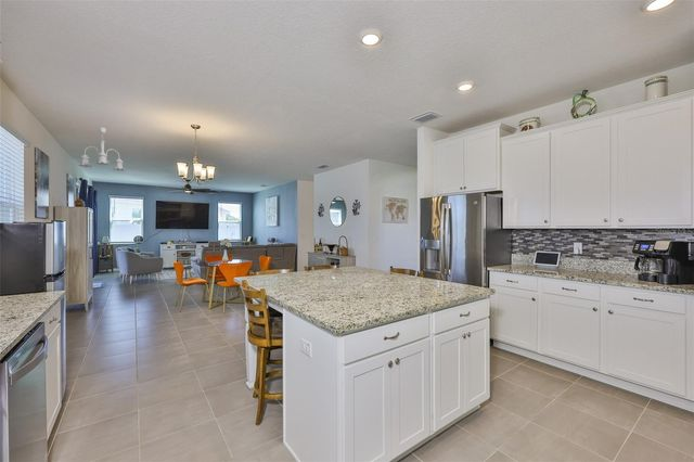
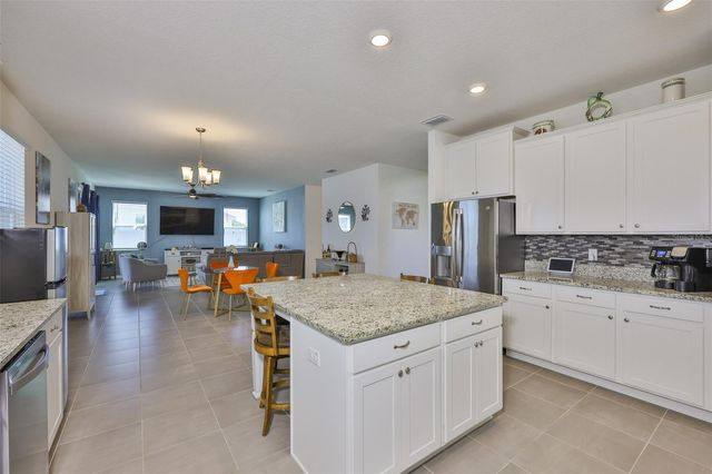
- ceiling light fixture (102, 146)
